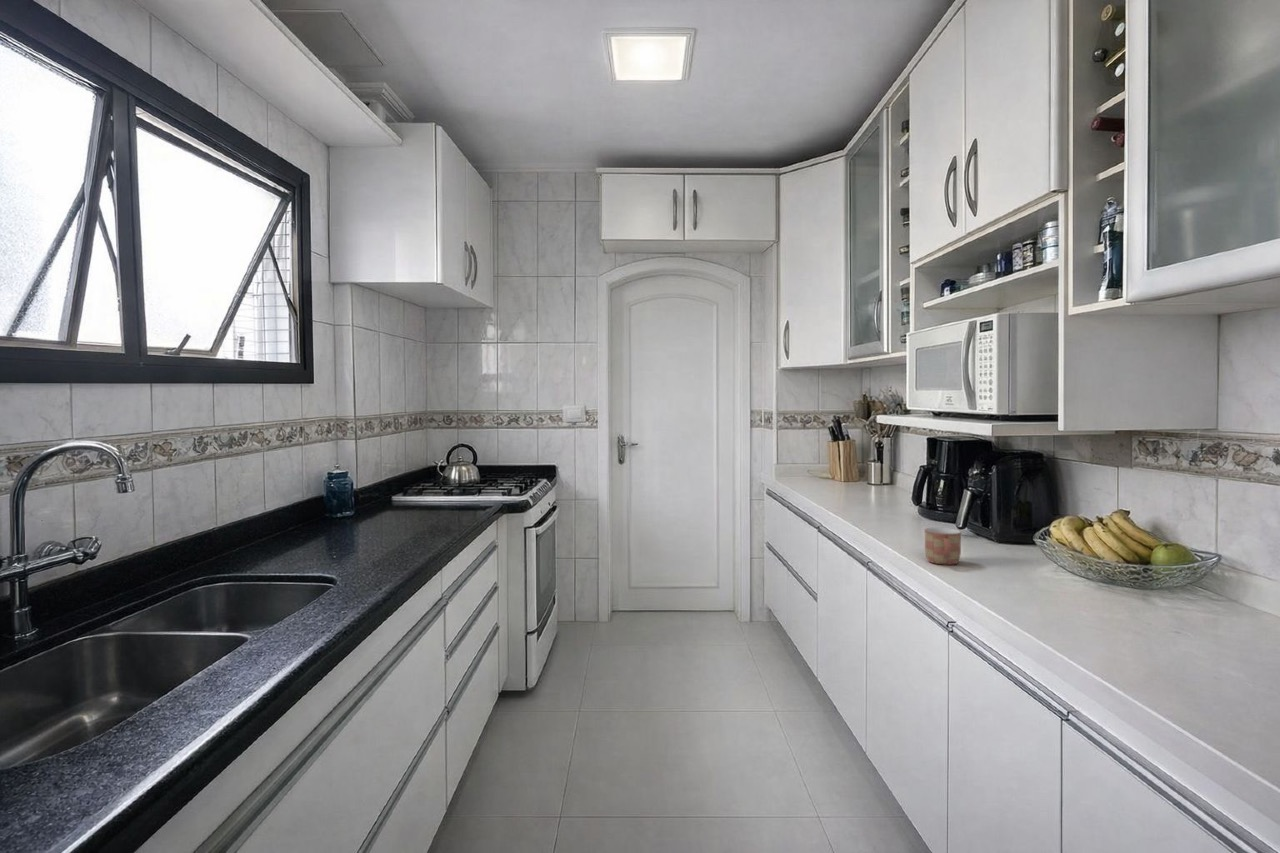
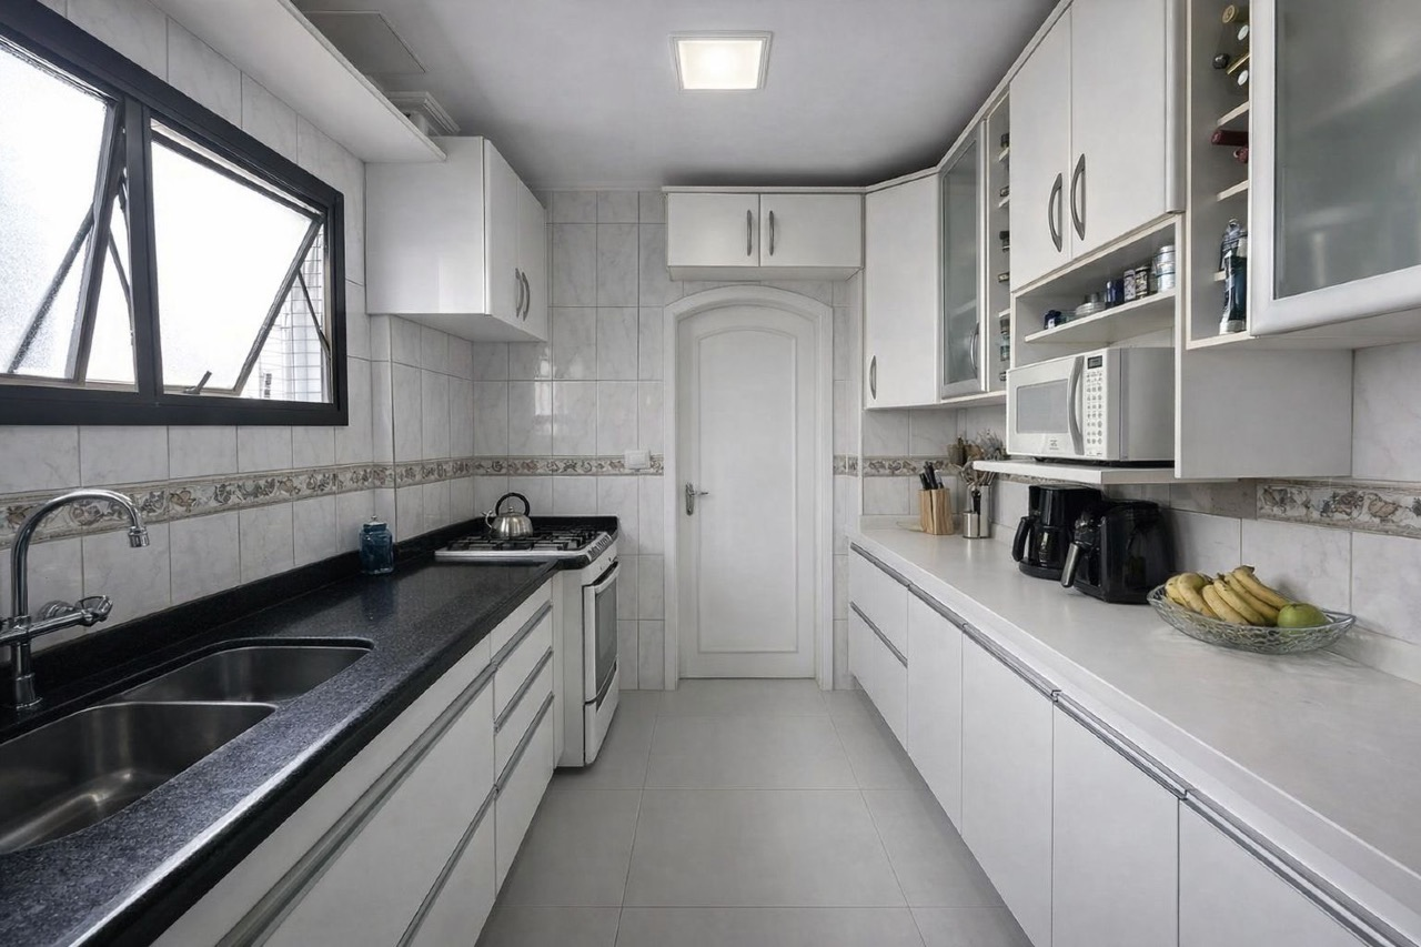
- mug (943, 547)
